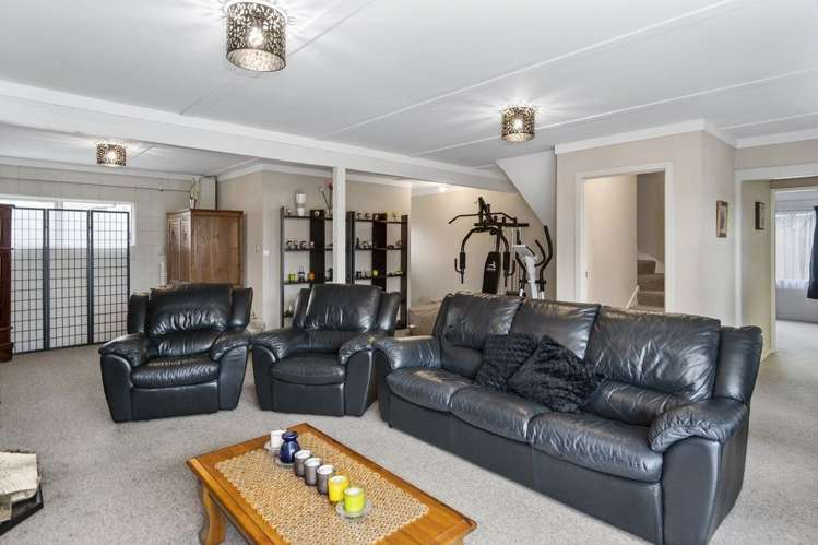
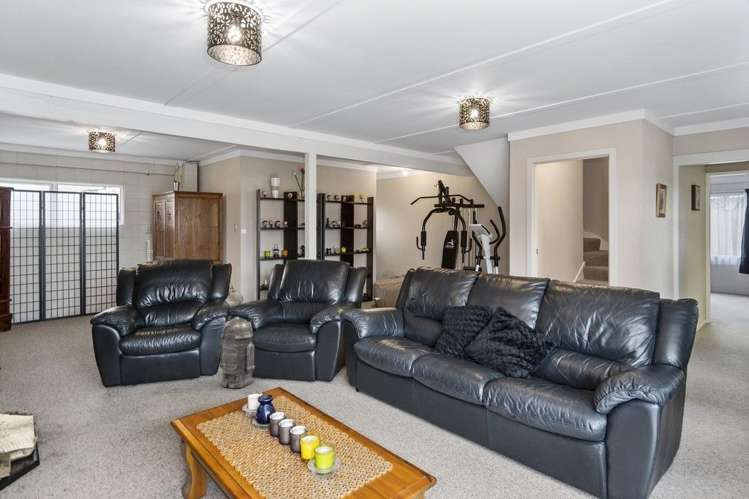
+ lantern (236, 350)
